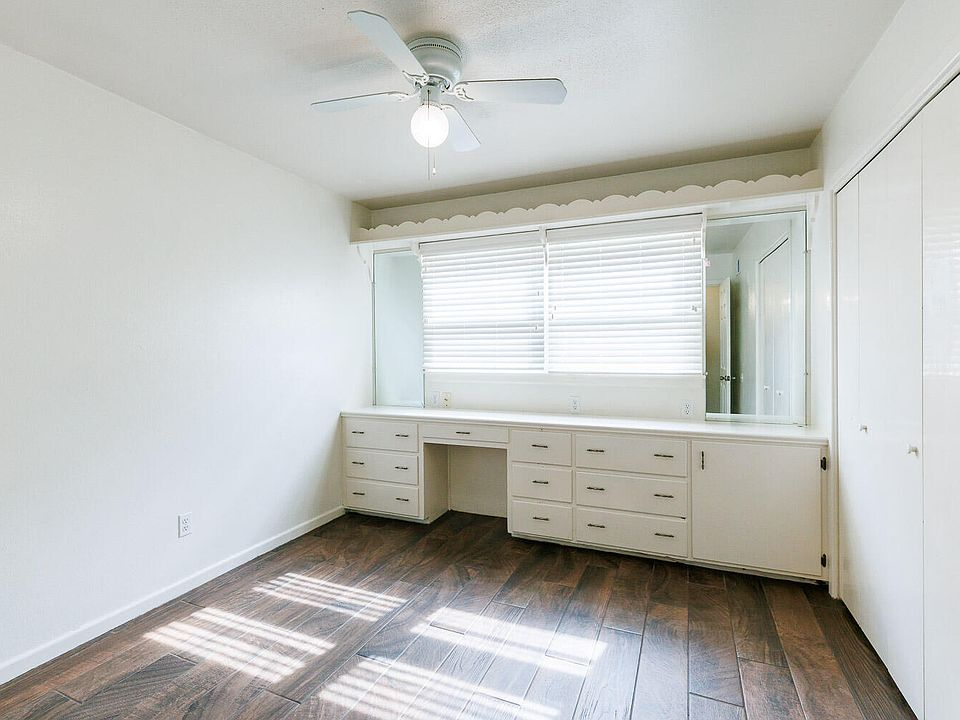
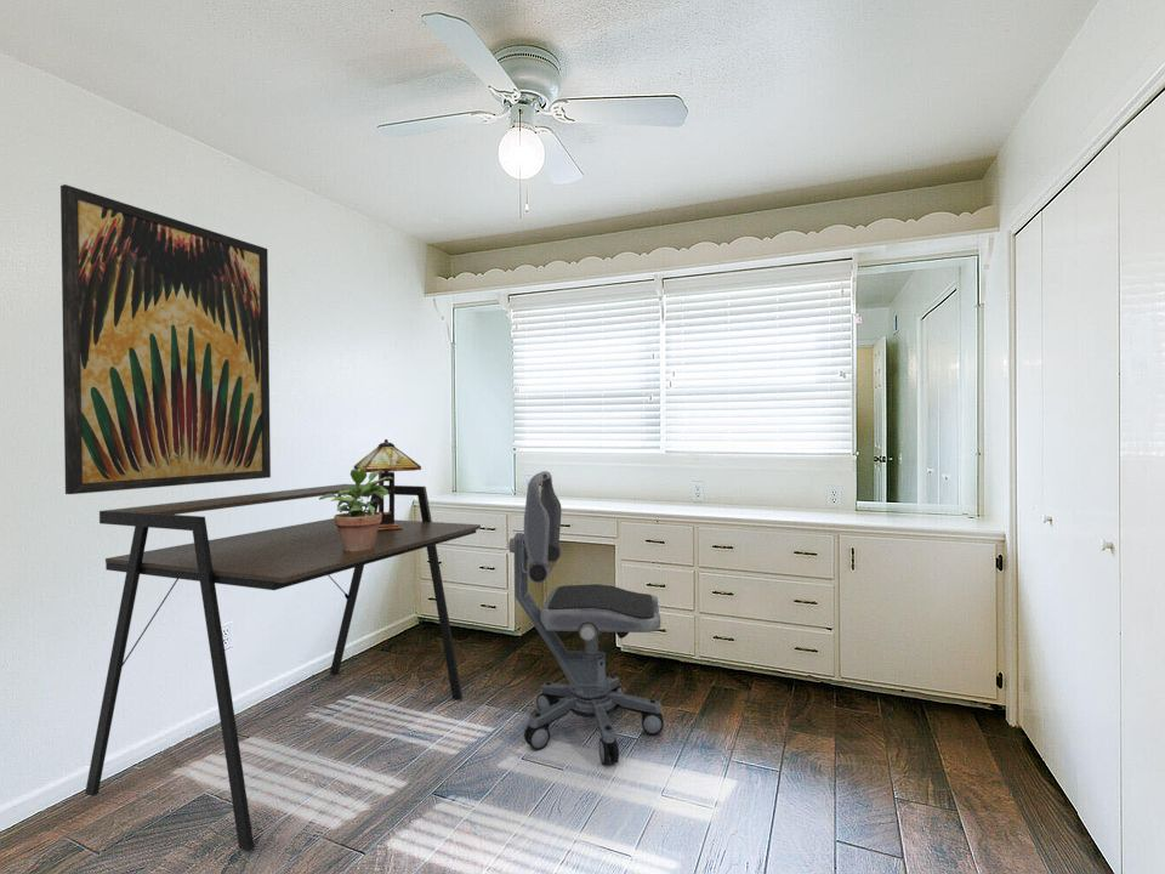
+ office chair (585, 601)
+ desk (341, 623)
+ table lamp (390, 483)
+ potted plant (357, 506)
+ wall art (181, 353)
